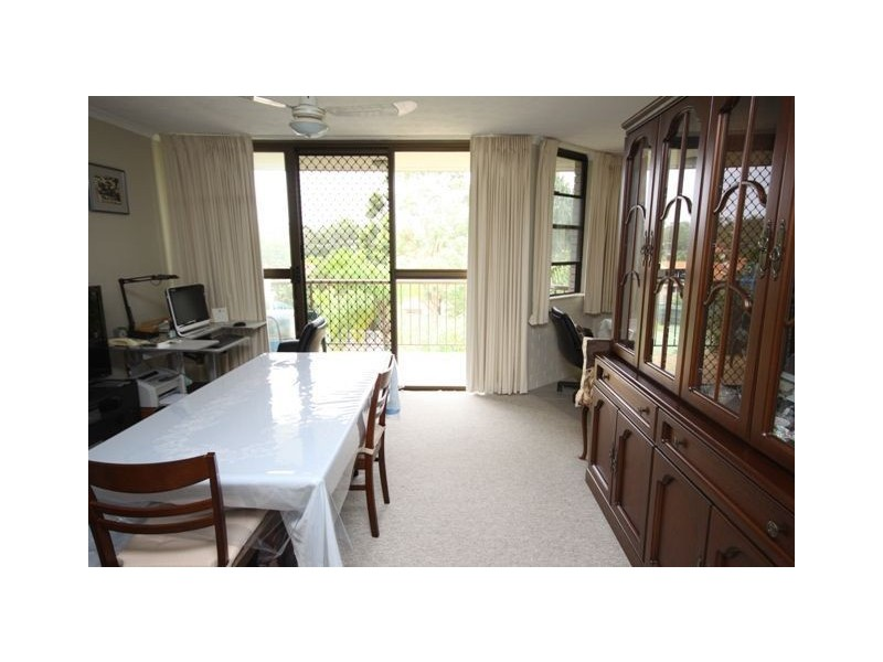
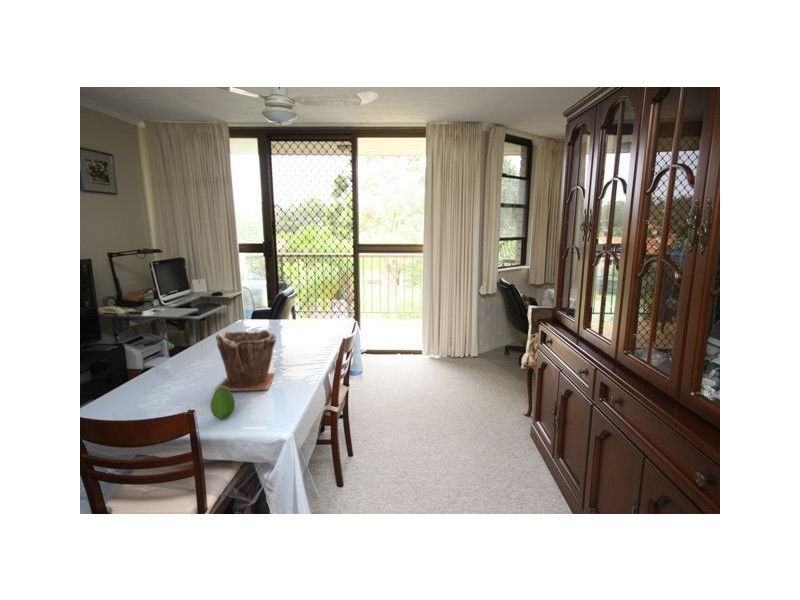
+ plant pot (246, 358)
+ fruit (222, 402)
